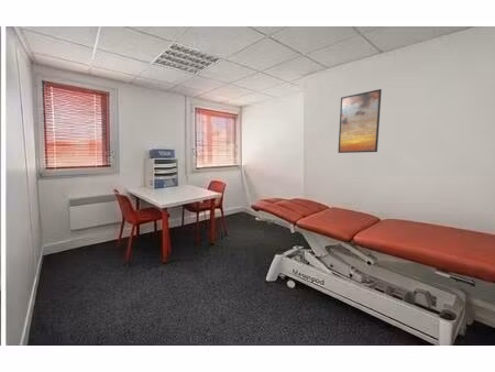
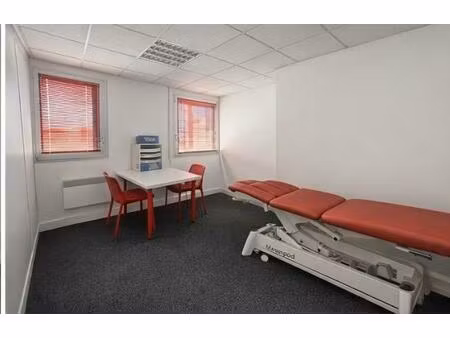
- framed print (358, 123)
